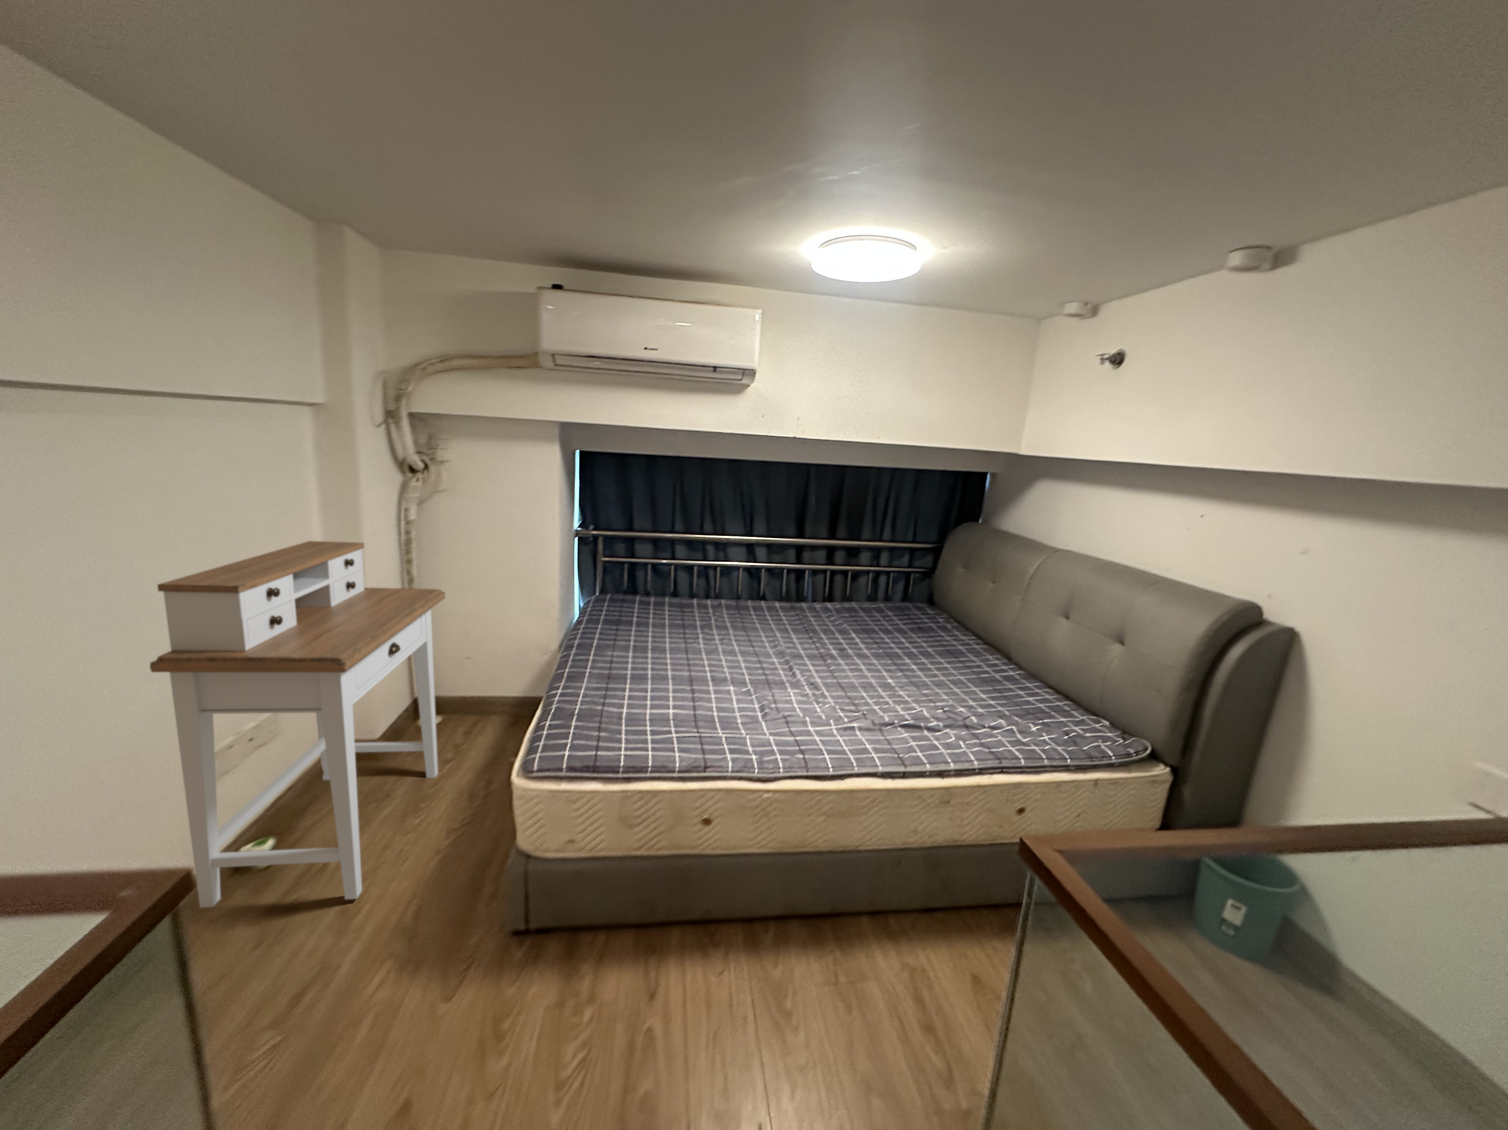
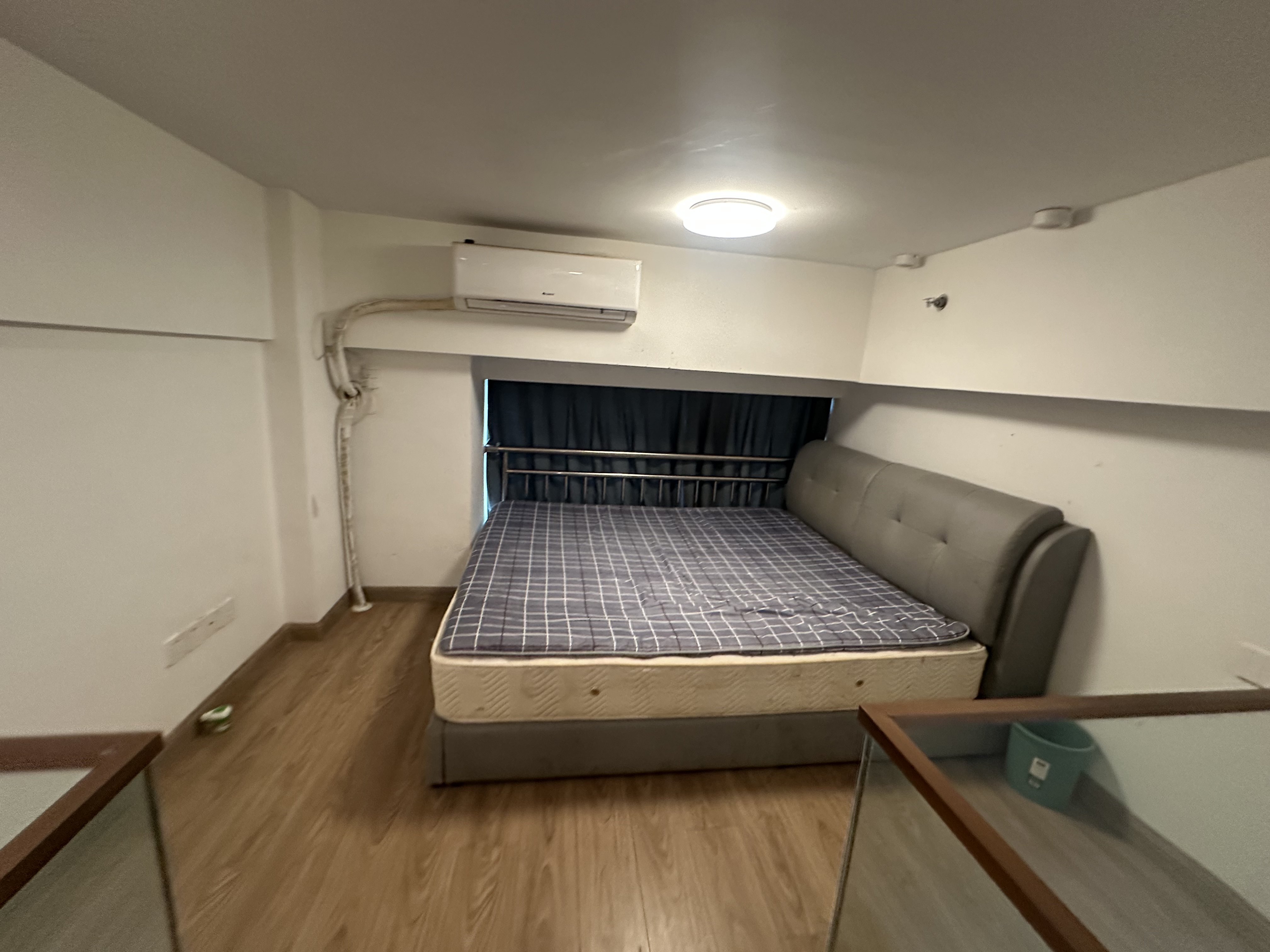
- desk (336, 702)
